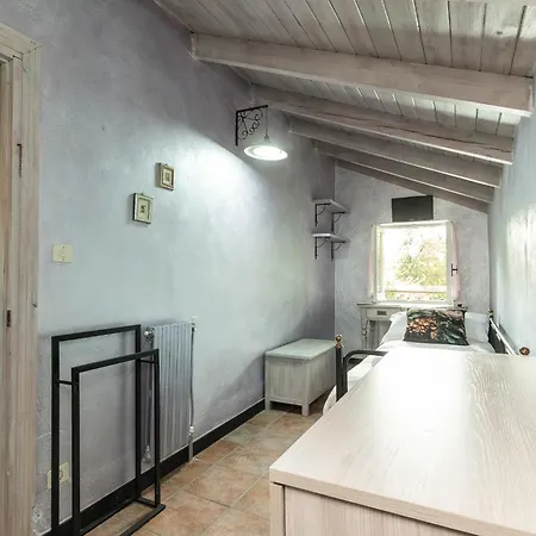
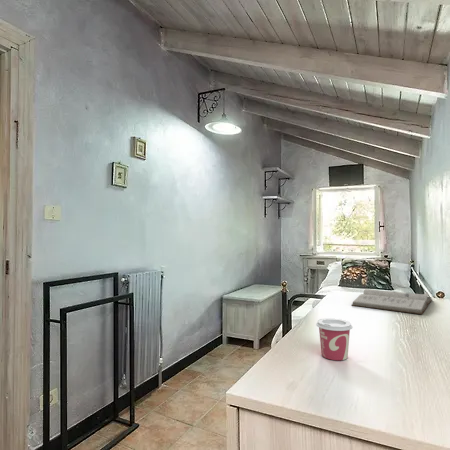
+ cup (334, 338)
+ book (393, 297)
